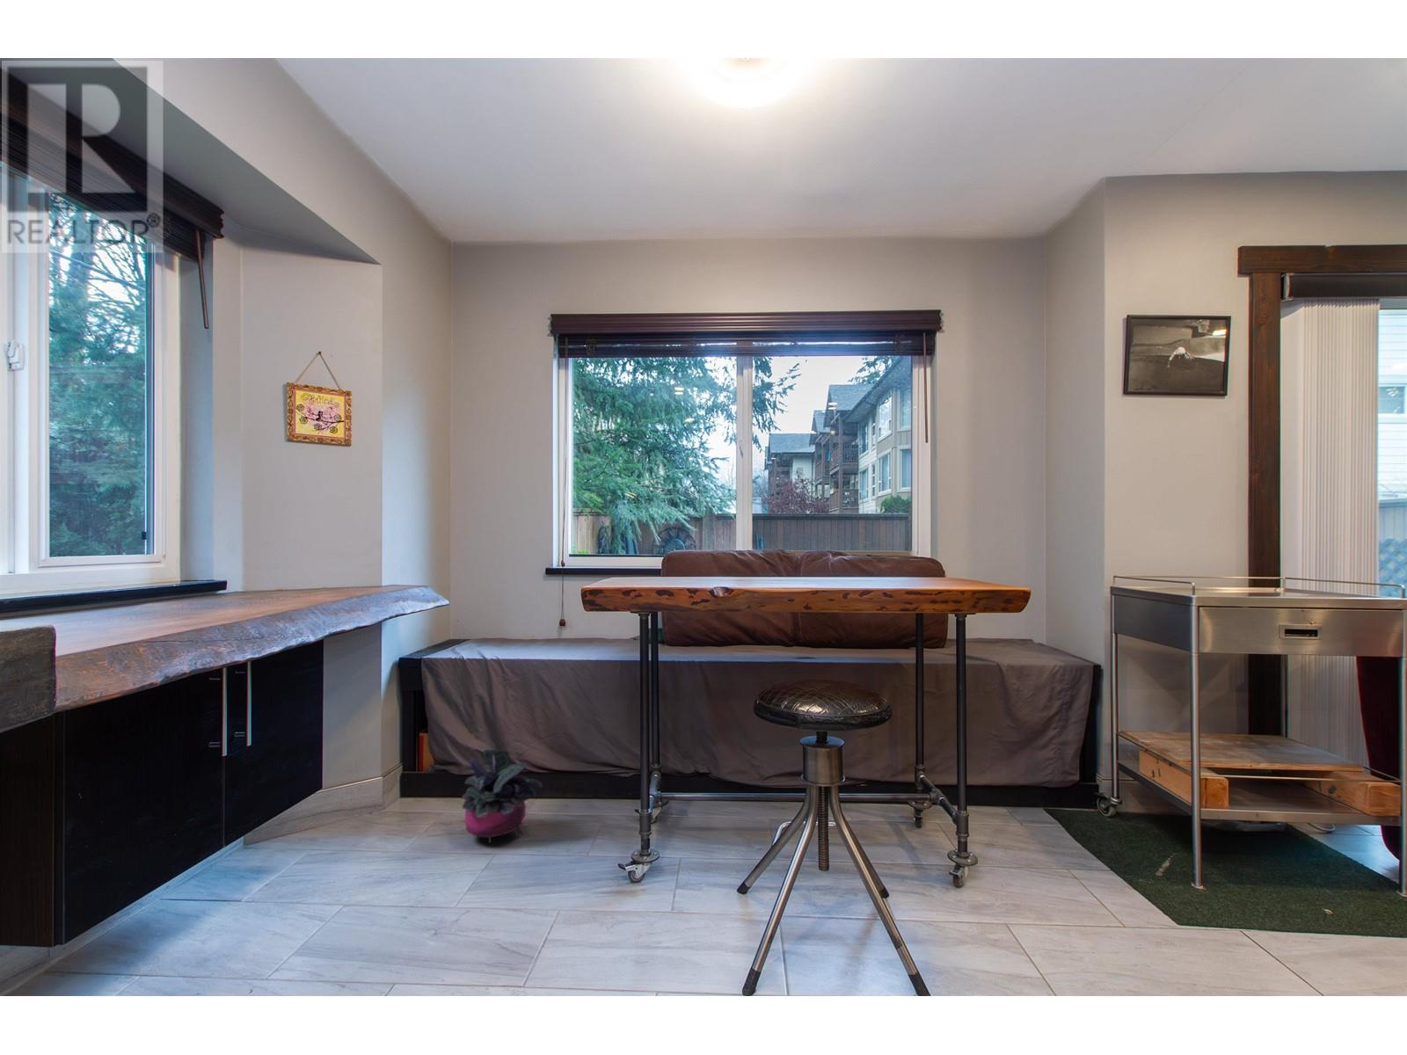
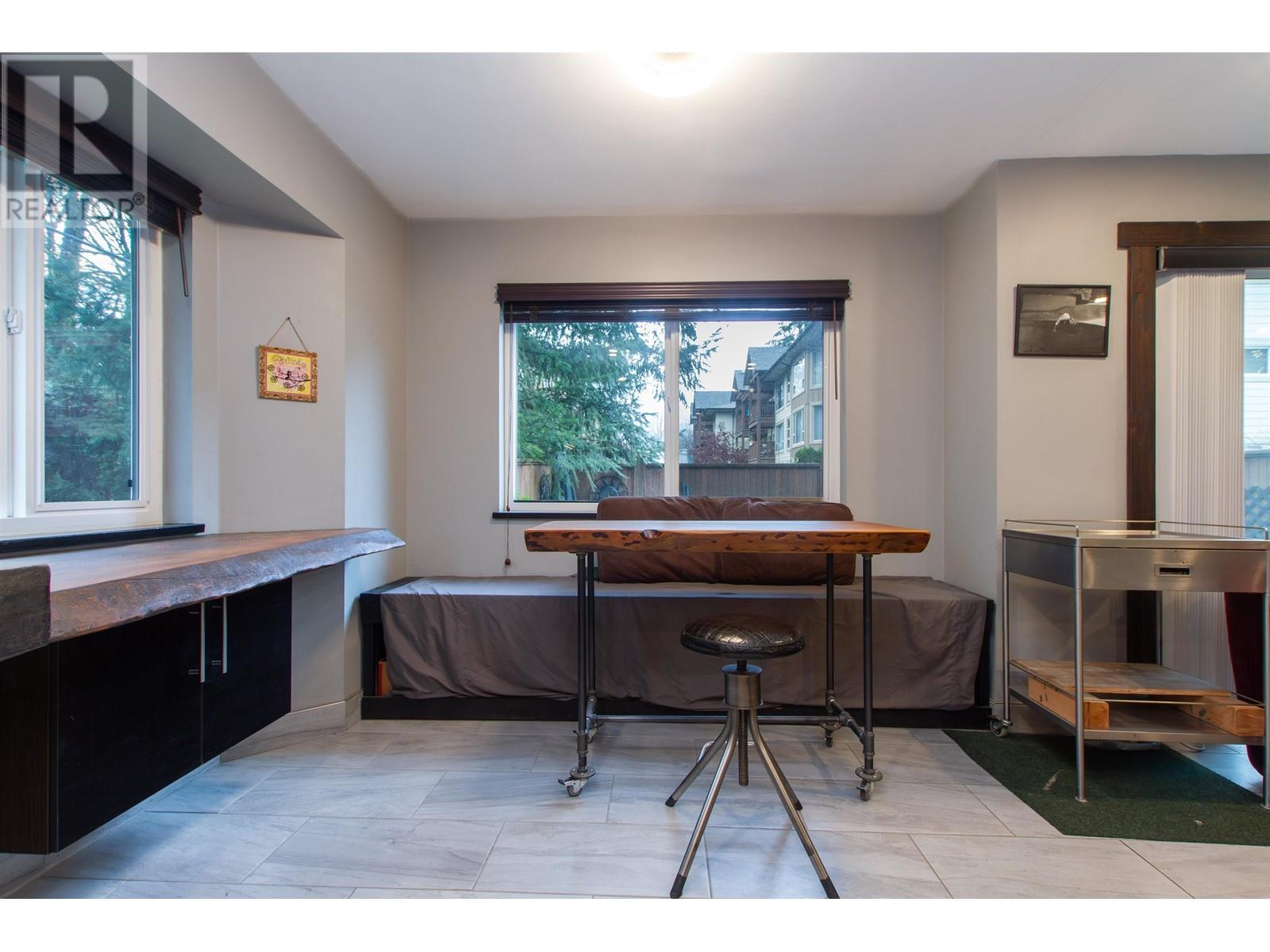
- potted plant (497, 789)
